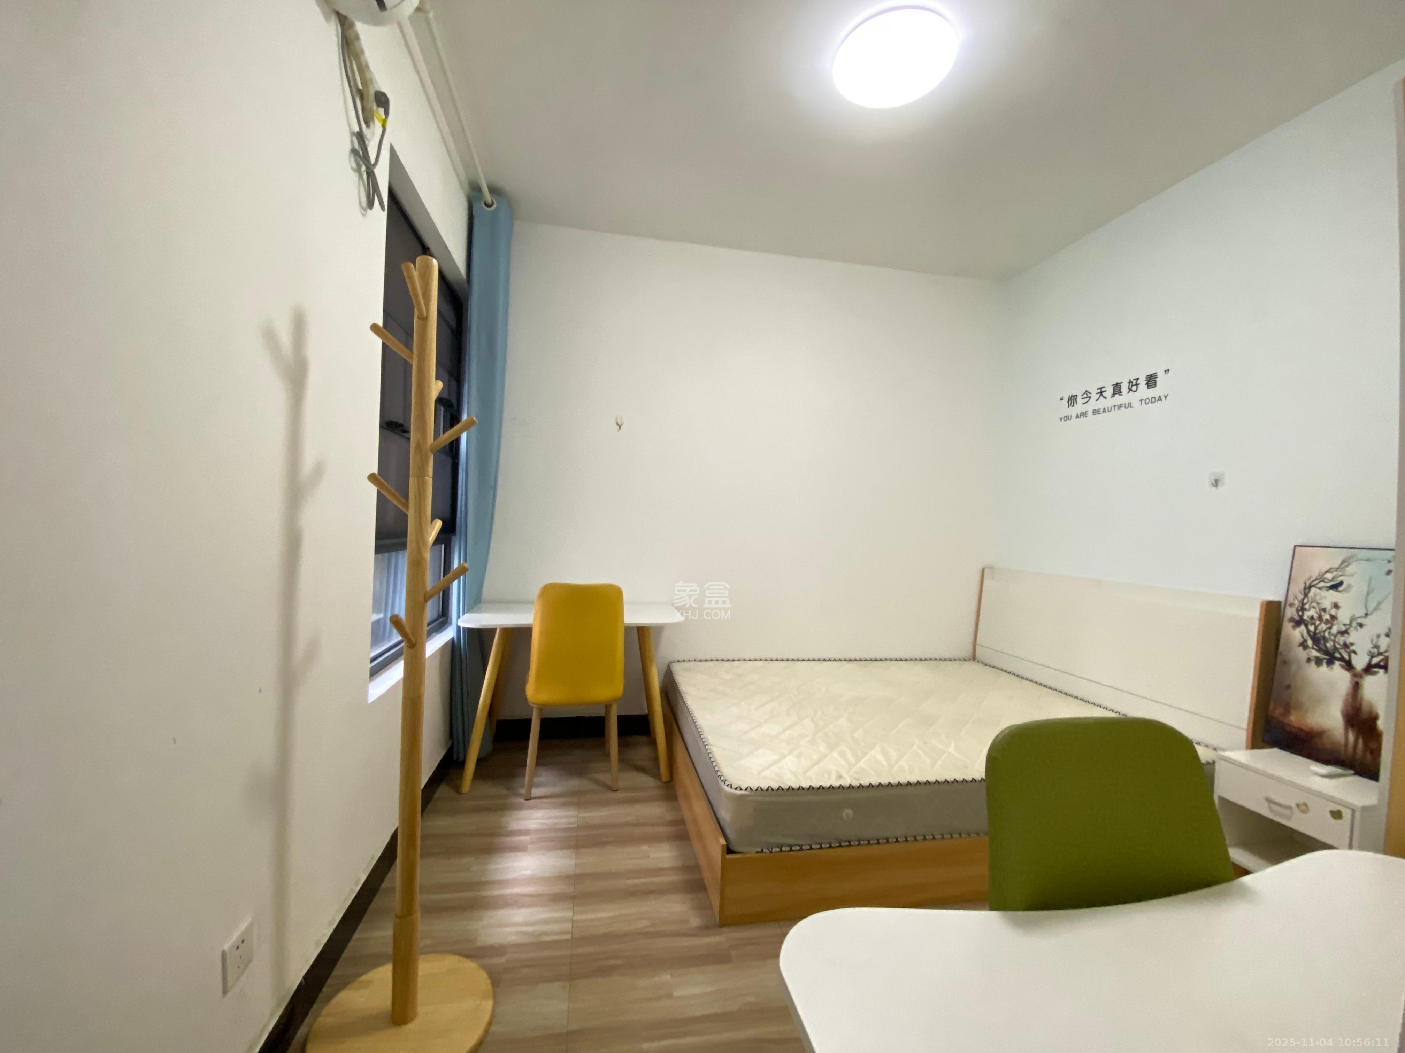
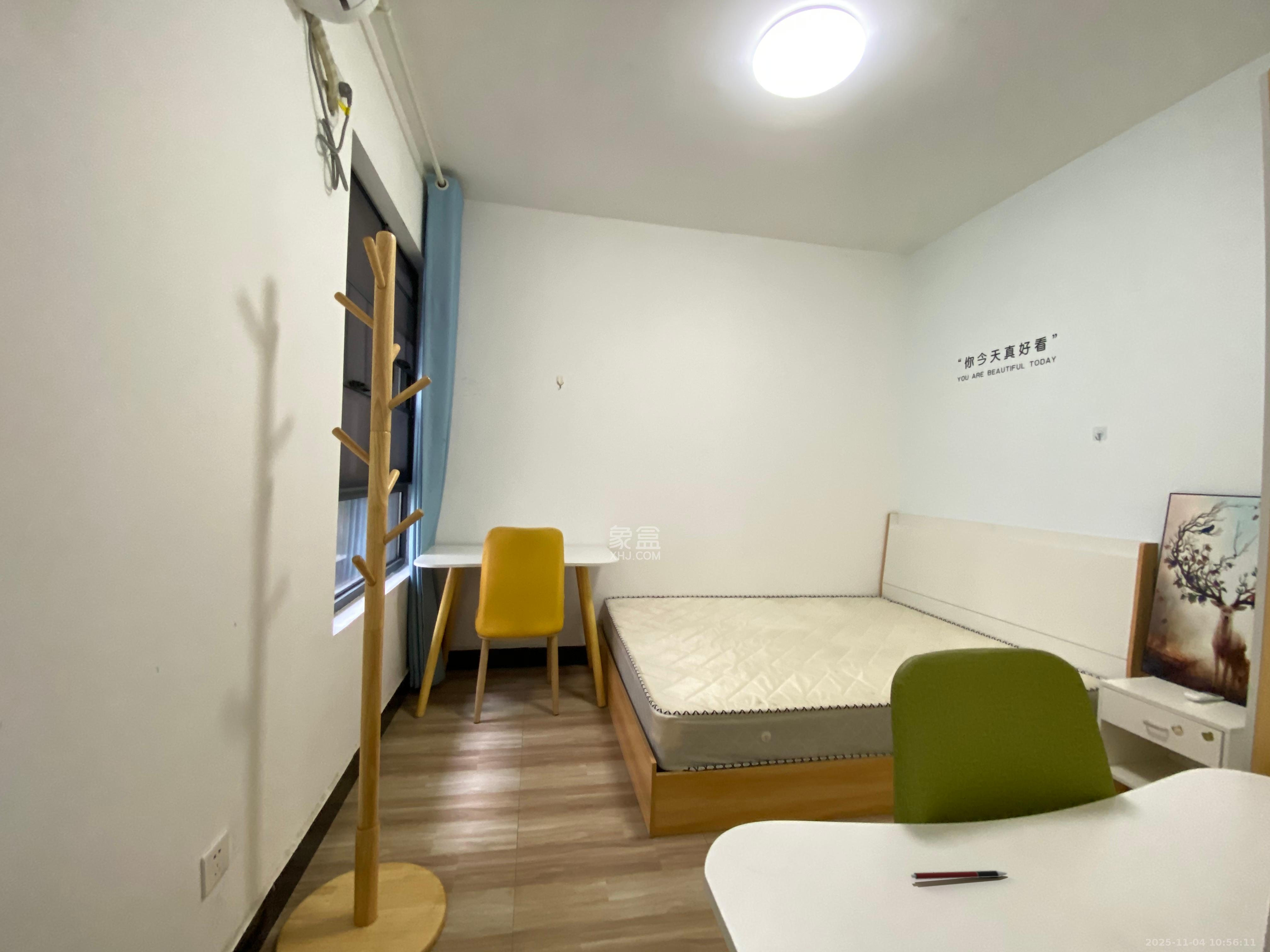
+ pen (960, 875)
